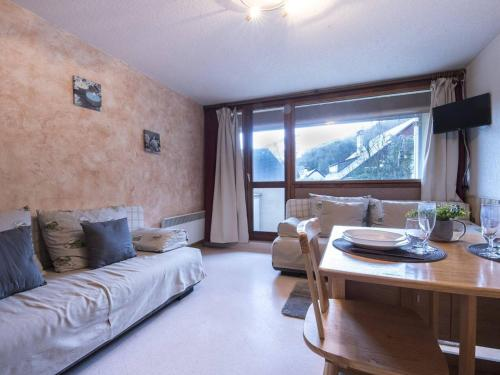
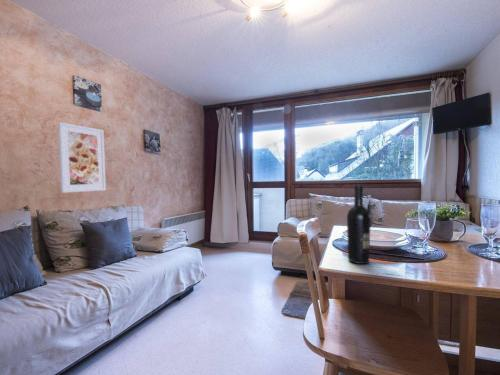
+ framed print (83, 159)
+ wine bottle (358, 223)
